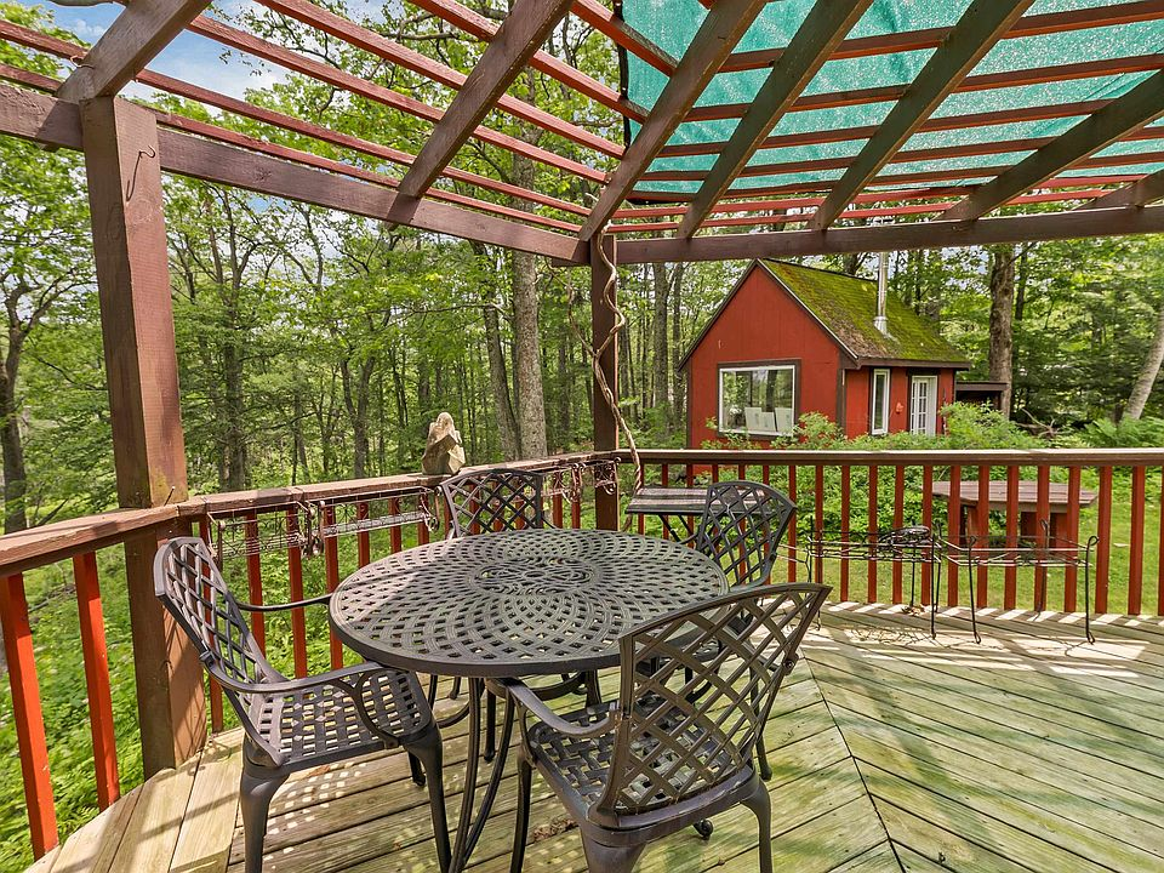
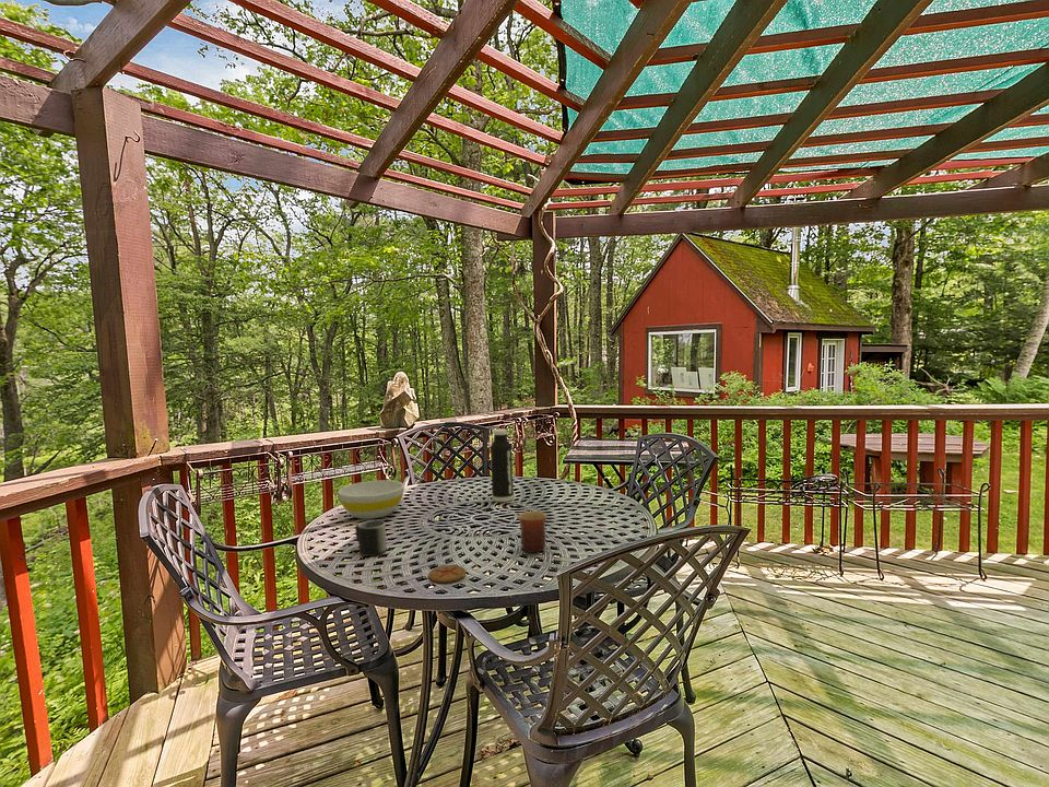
+ coaster (447, 573)
+ water bottle (502, 465)
+ bowl (372, 501)
+ mug (368, 536)
+ mug (534, 530)
